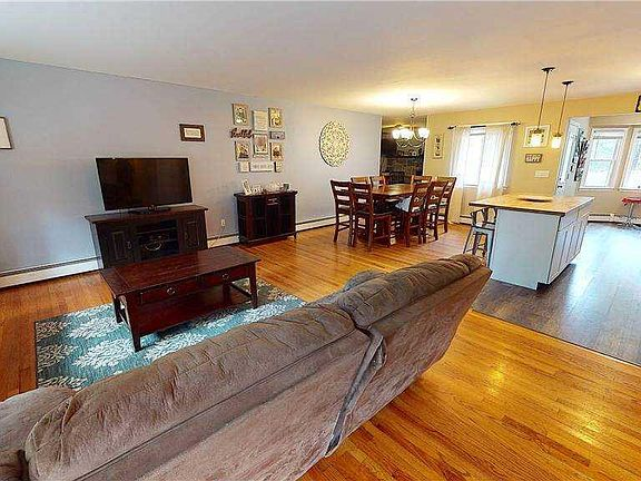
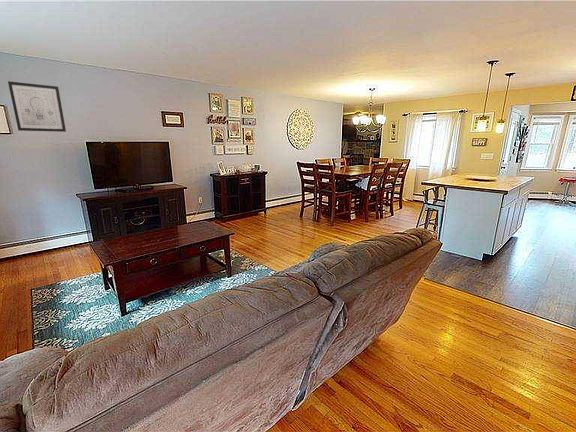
+ wall art (38, 108)
